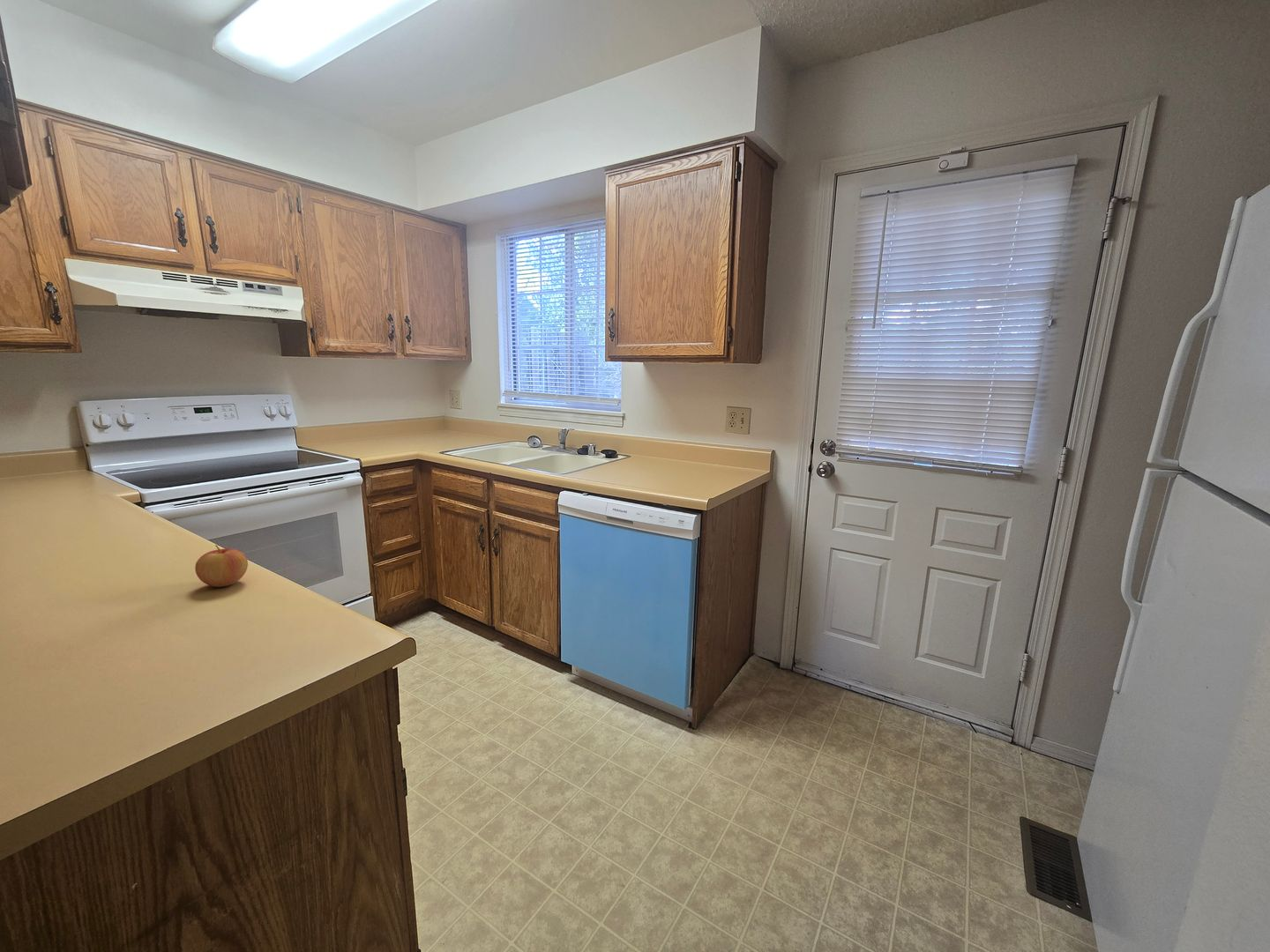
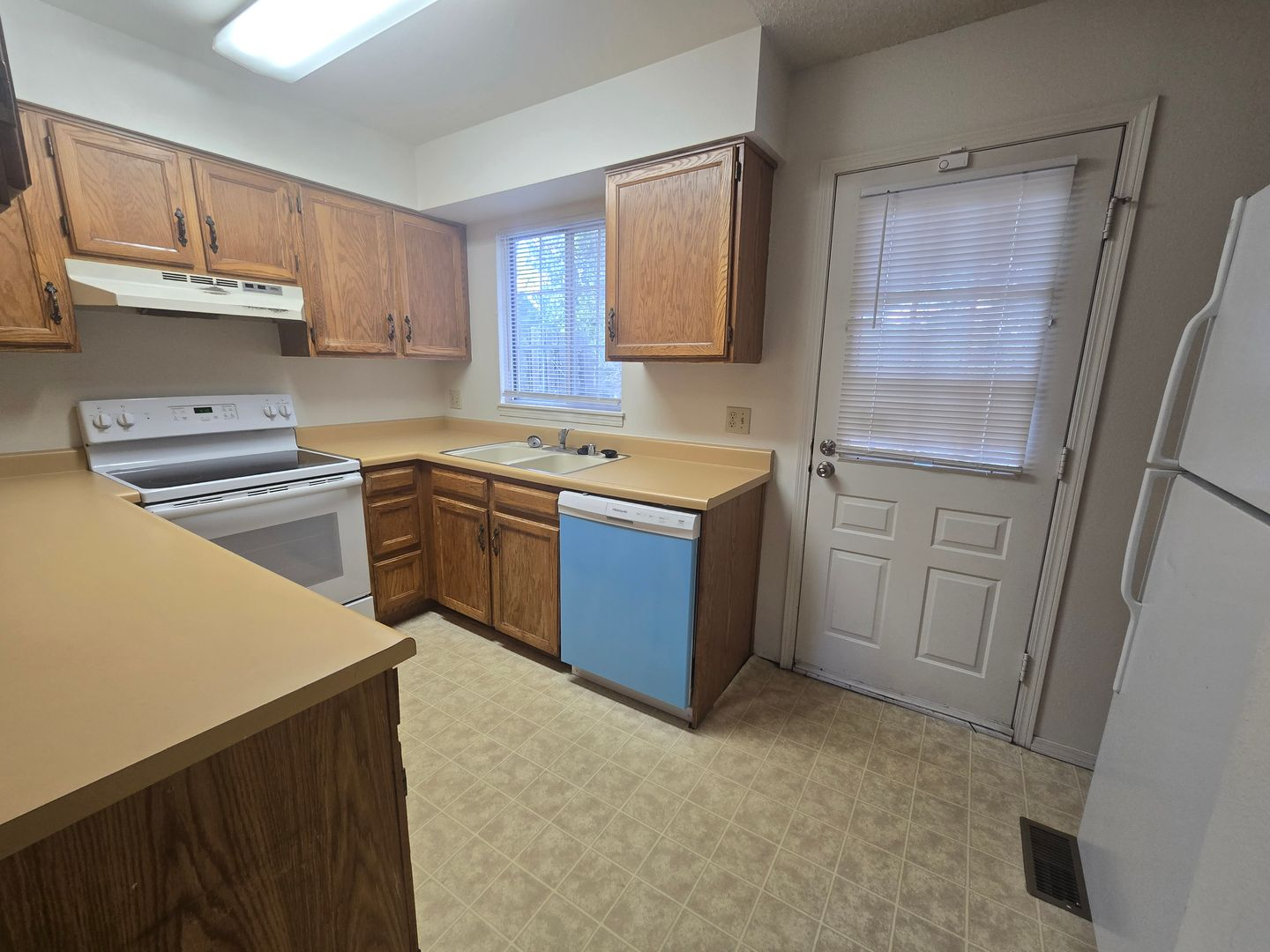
- apple (221, 564)
